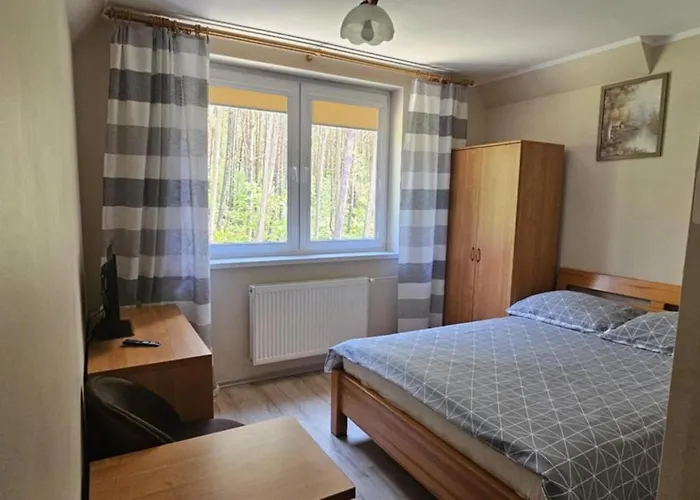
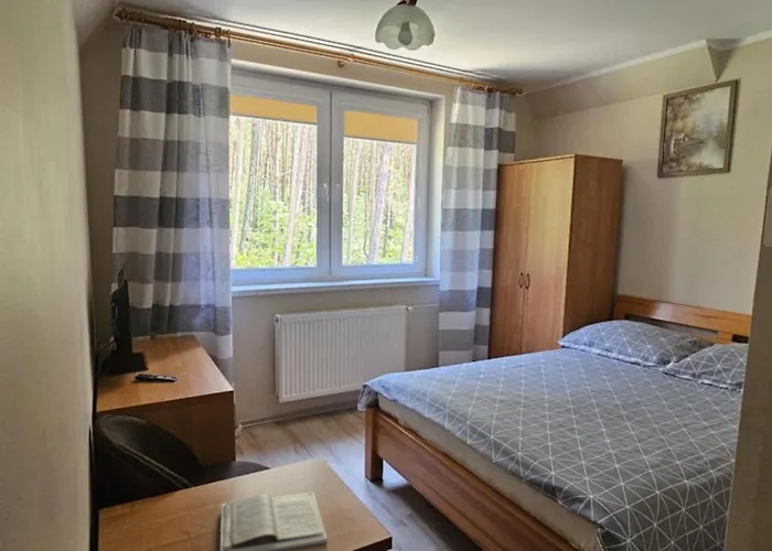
+ book (271, 518)
